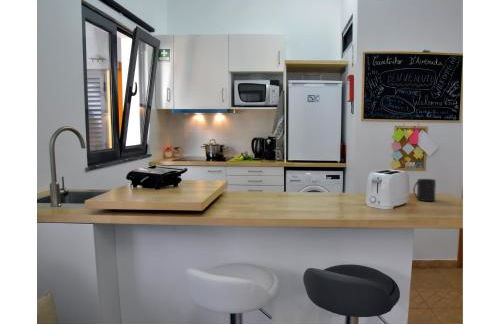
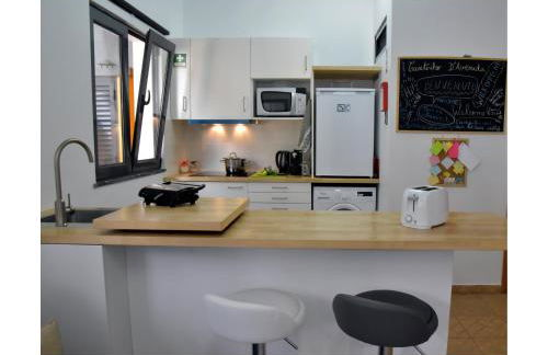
- mug (423, 189)
